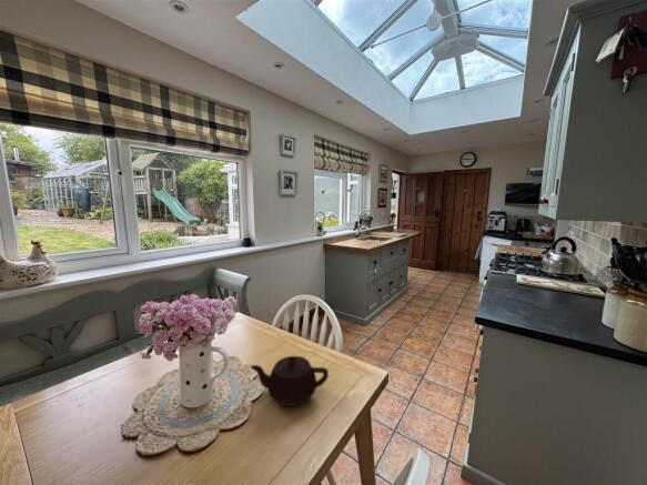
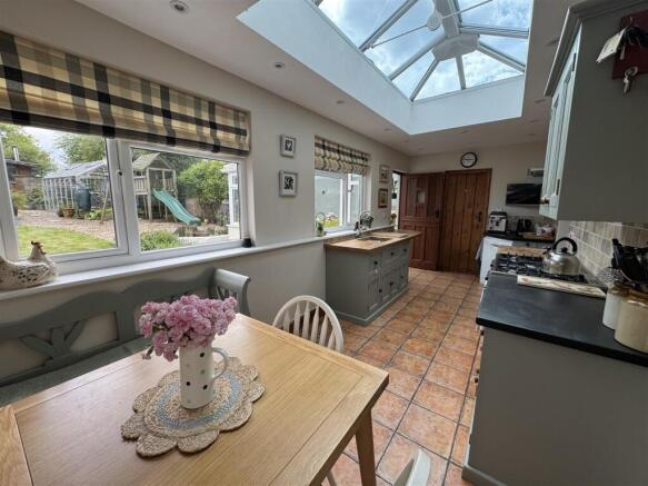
- teapot (290, 376)
